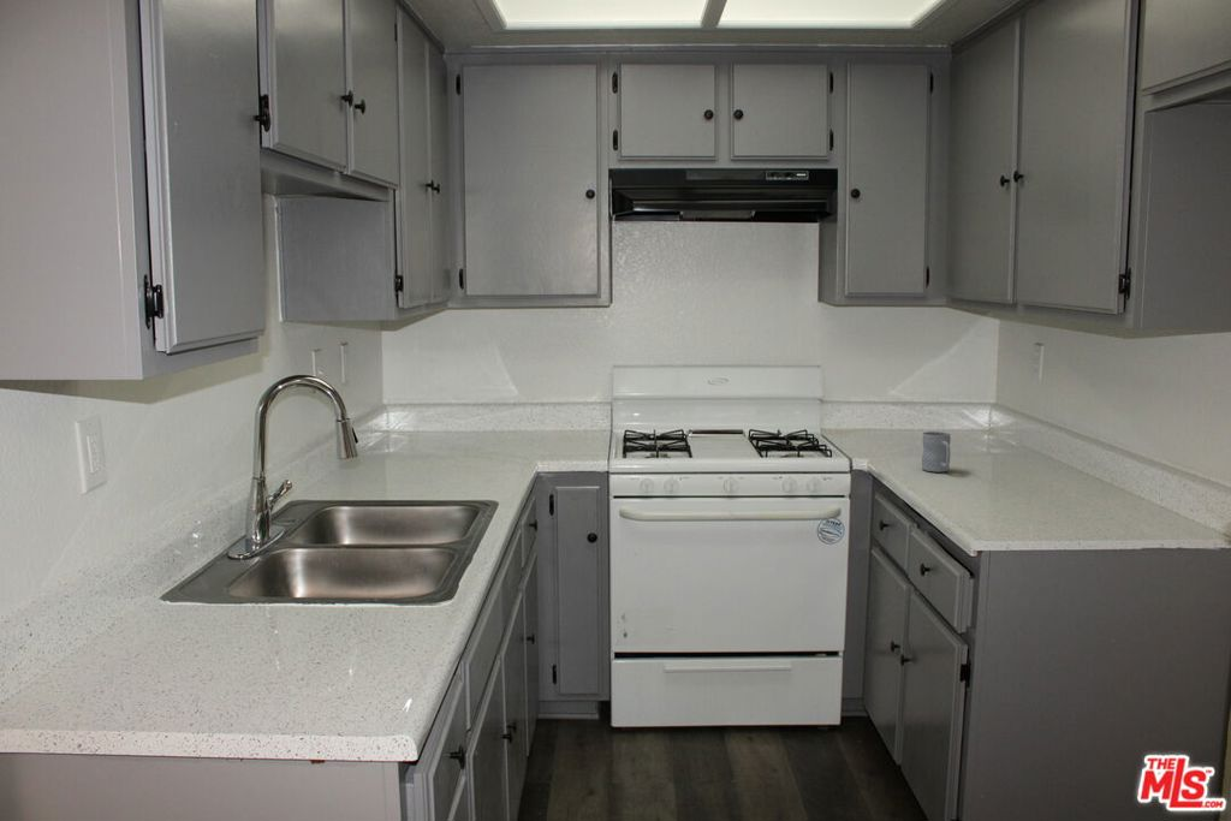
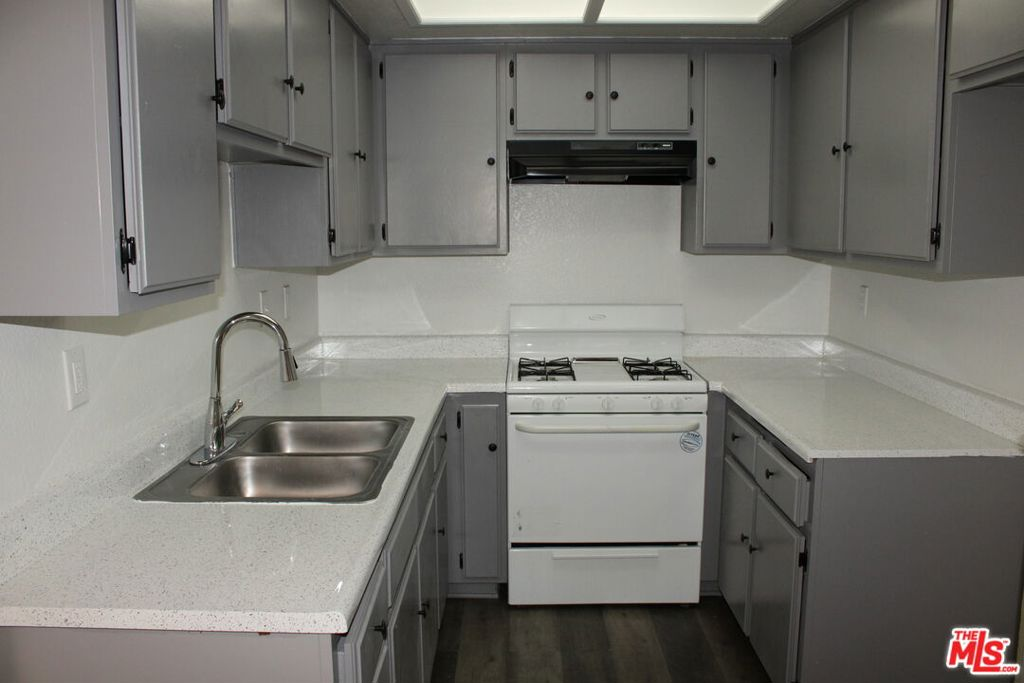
- mug (939, 452)
